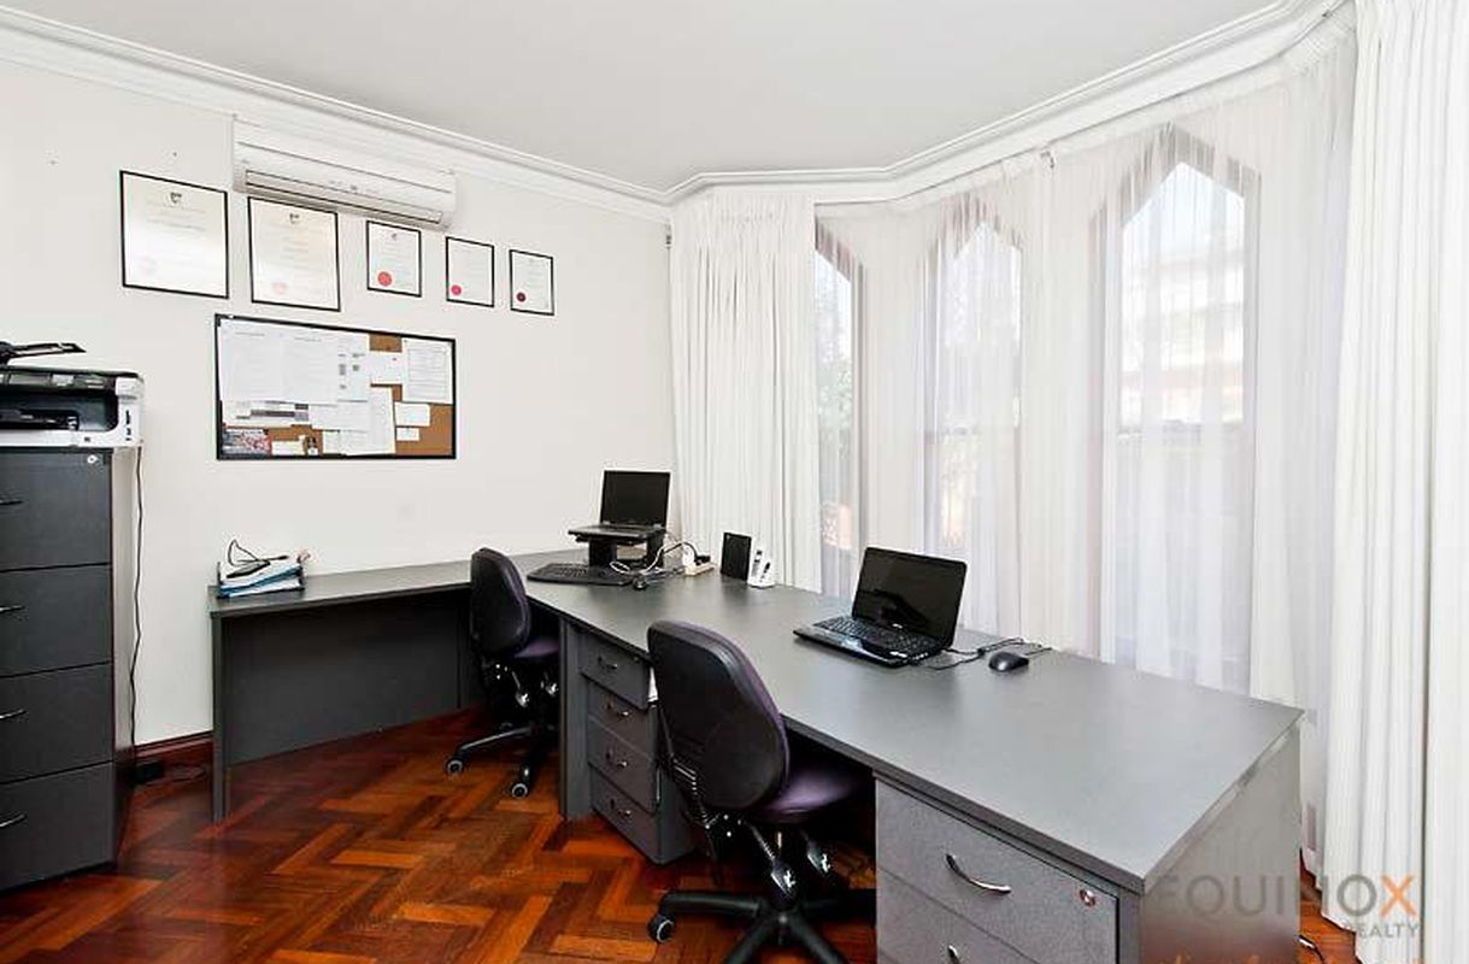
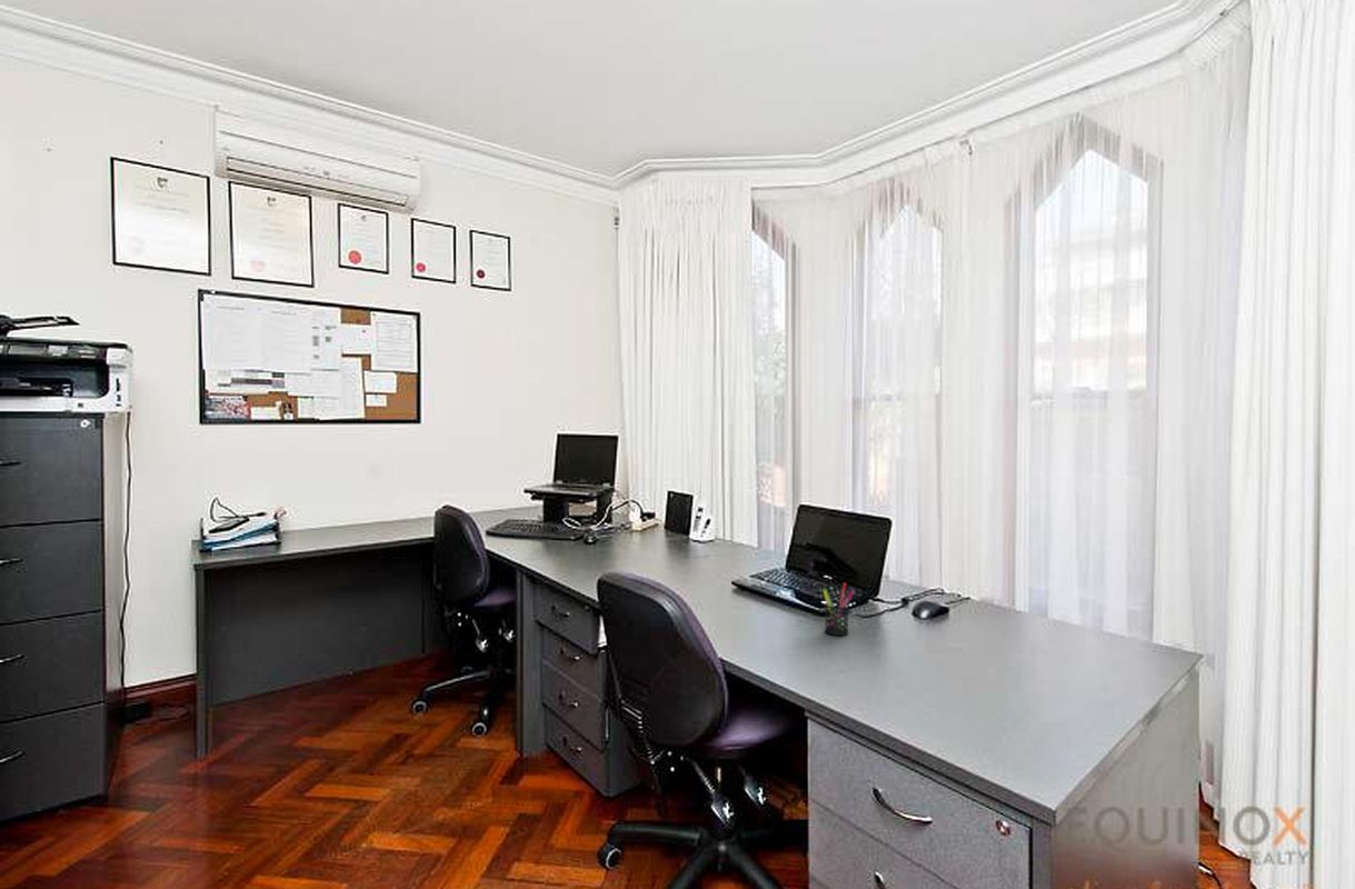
+ pen holder (835, 607)
